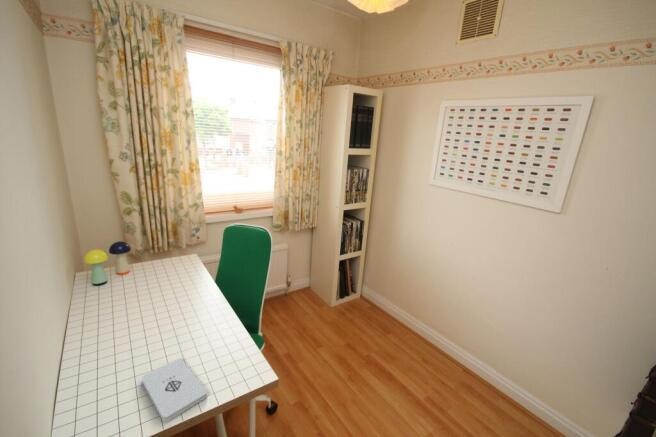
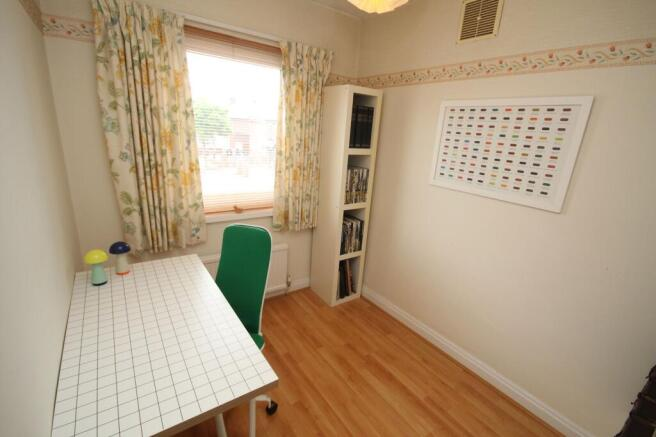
- notepad (173, 386)
